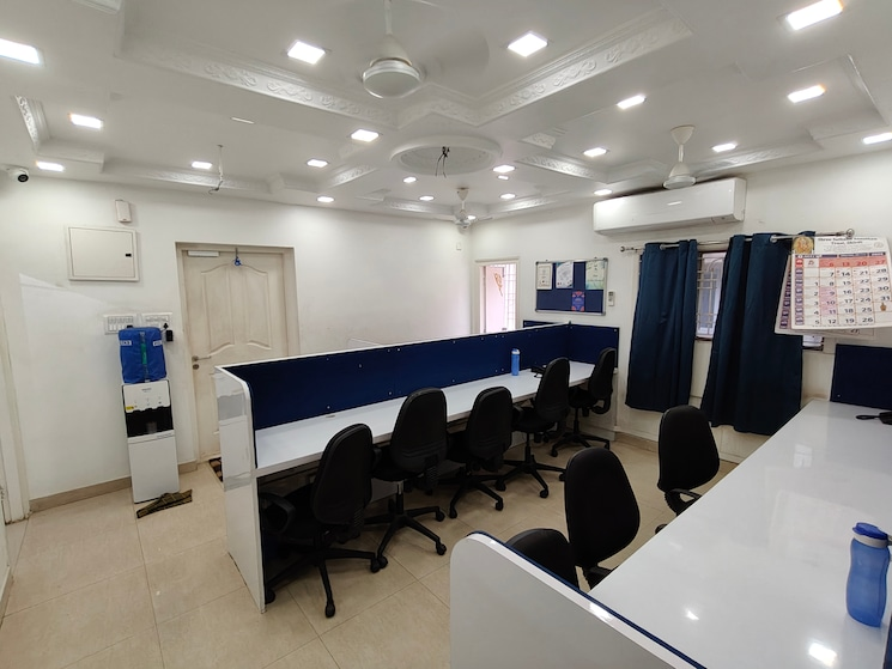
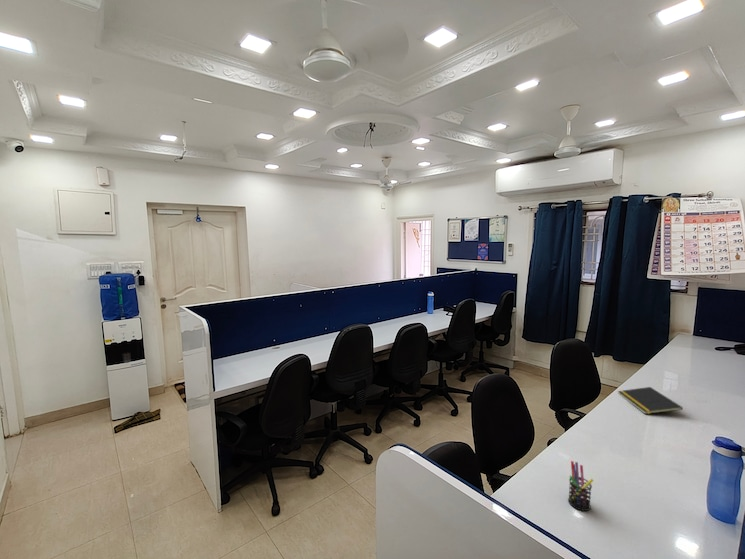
+ notepad (647, 399)
+ pen holder (577, 485)
